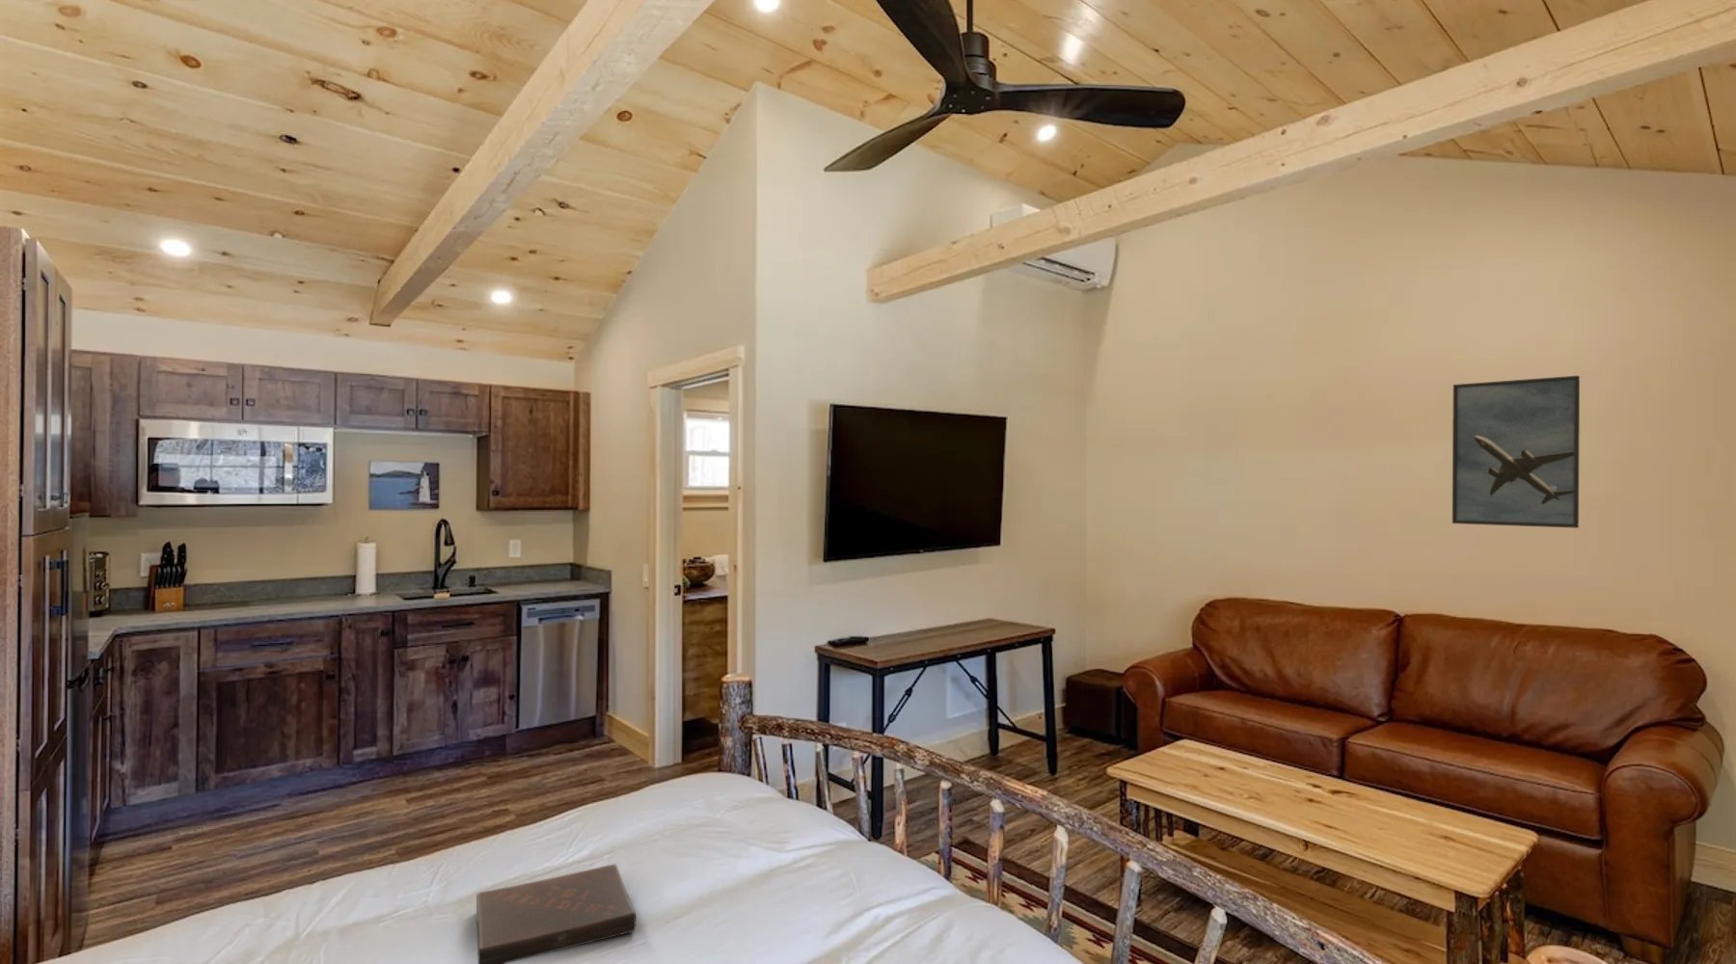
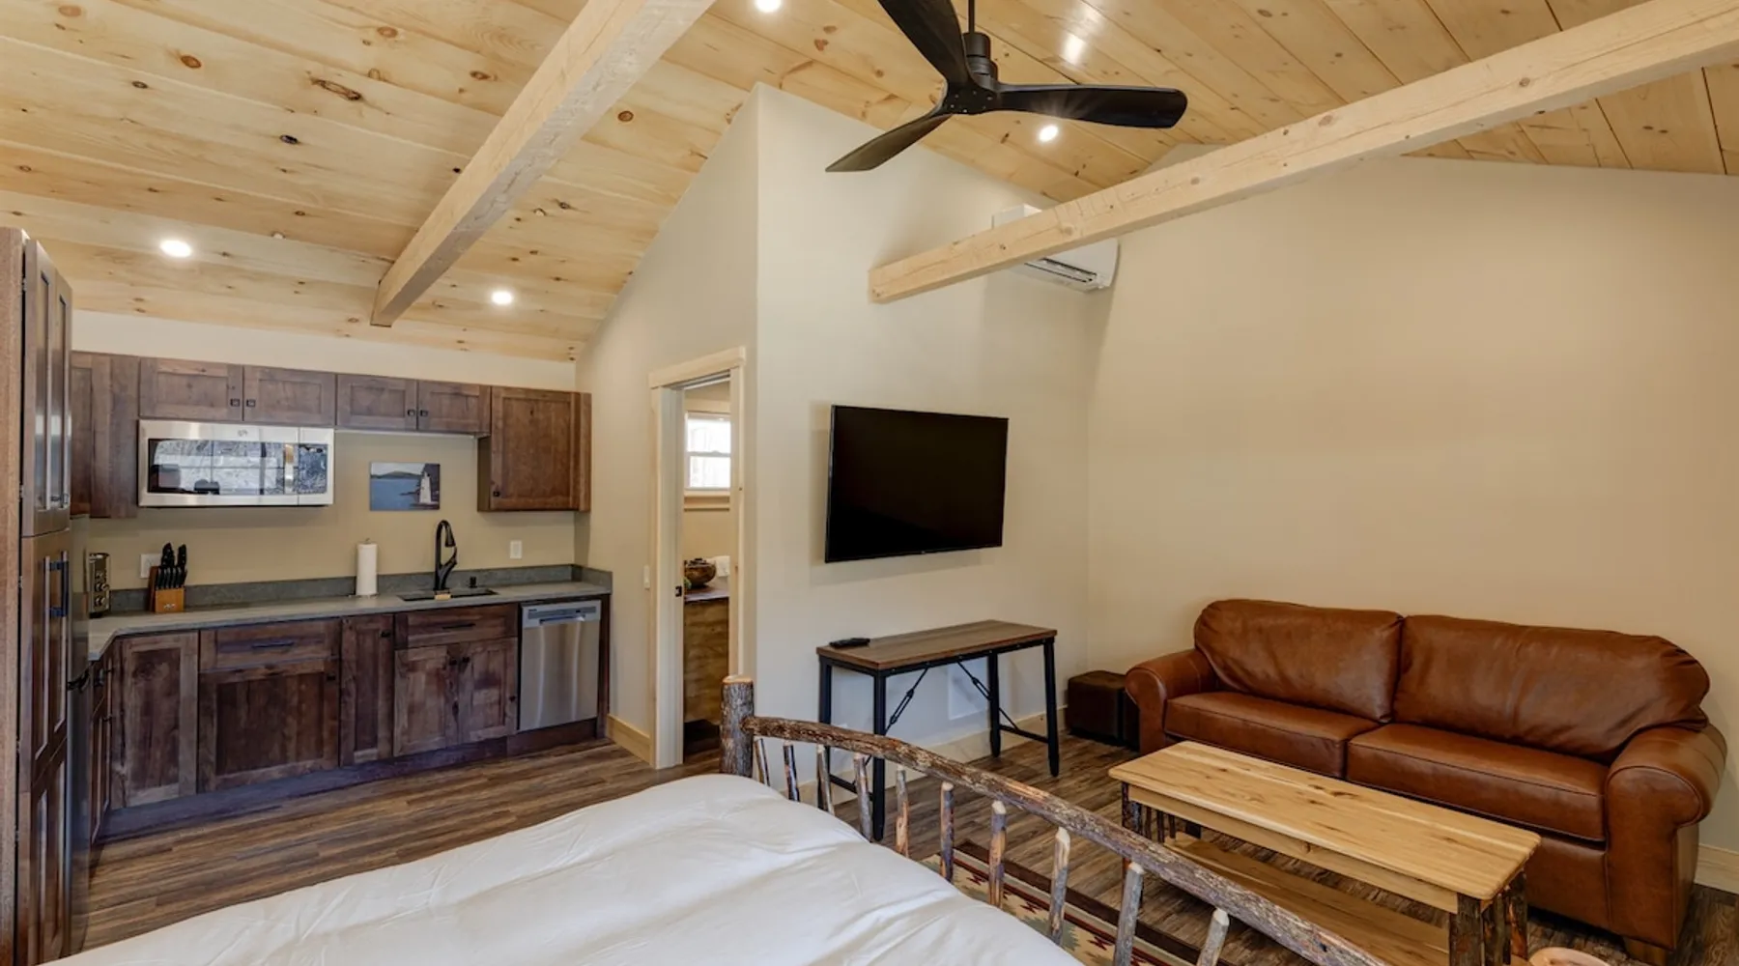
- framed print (1513, 452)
- book (553, 911)
